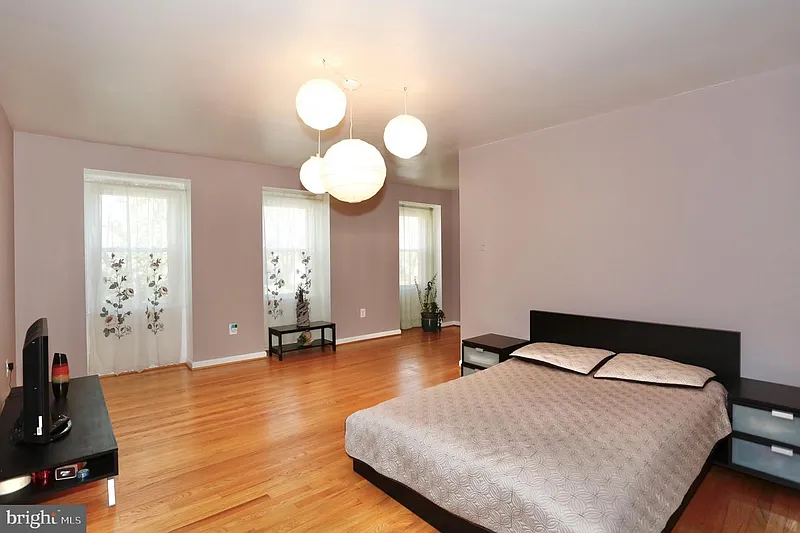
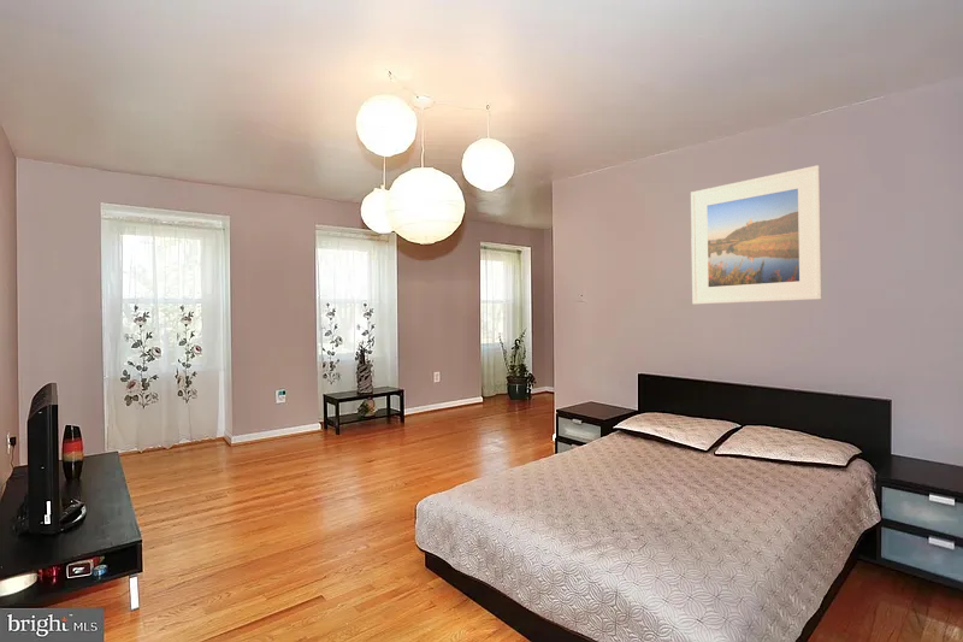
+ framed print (750, 241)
